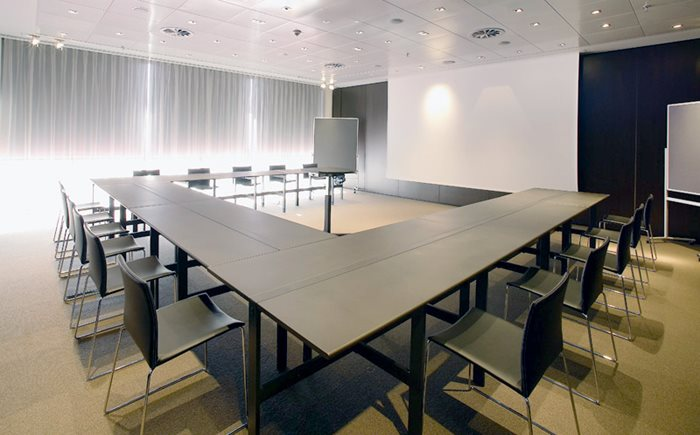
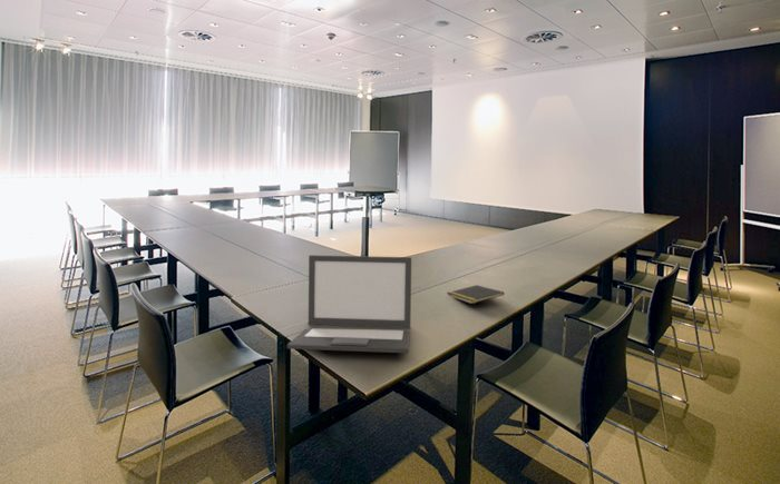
+ laptop (353, 299)
+ notepad (474, 294)
